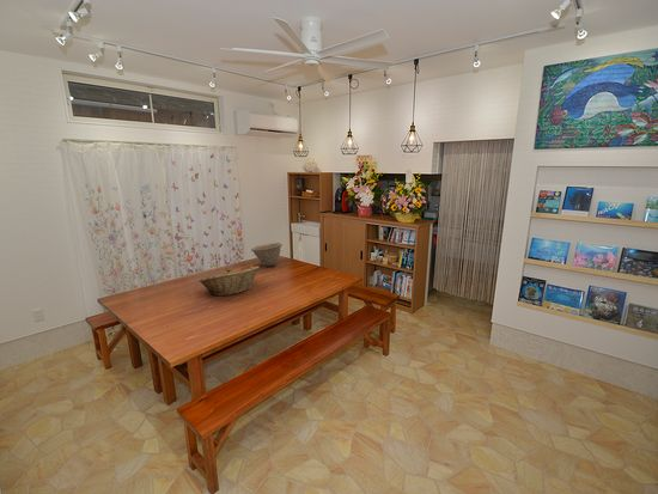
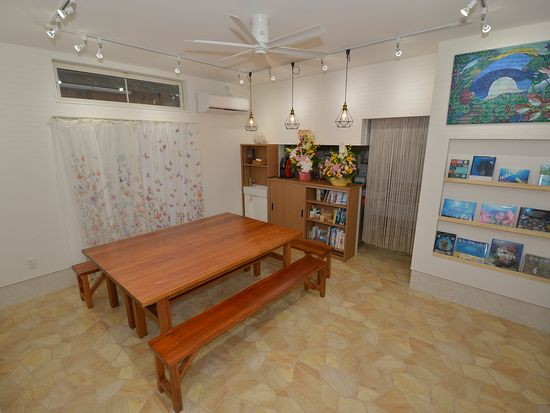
- fruit basket (230, 278)
- bowl (267, 255)
